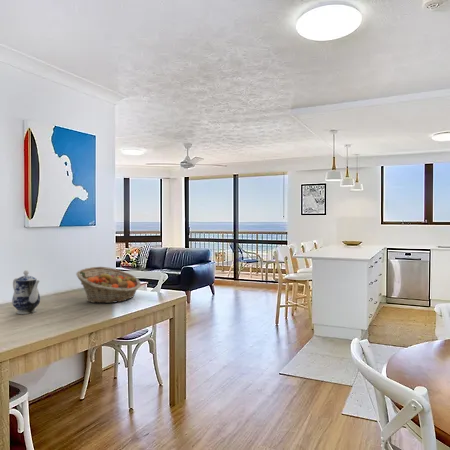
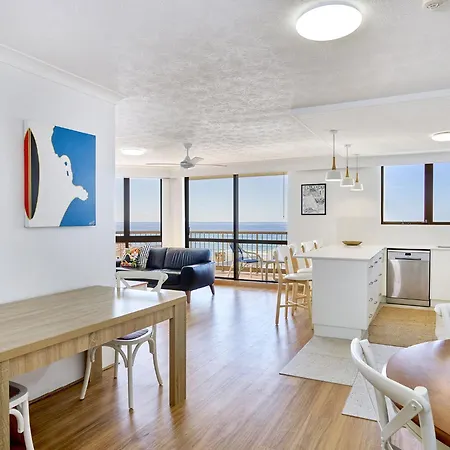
- teapot (26, 291)
- fruit basket (109, 283)
